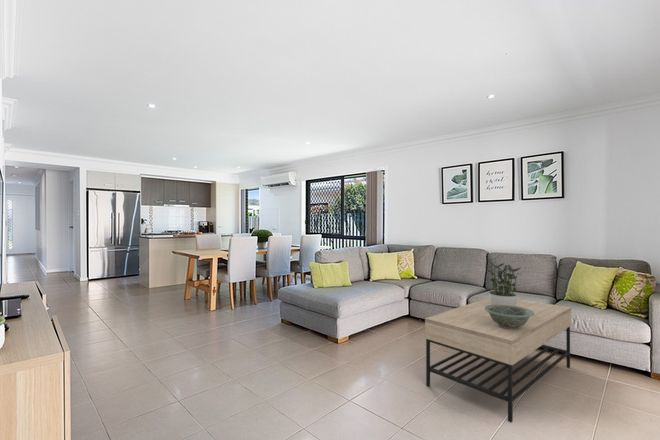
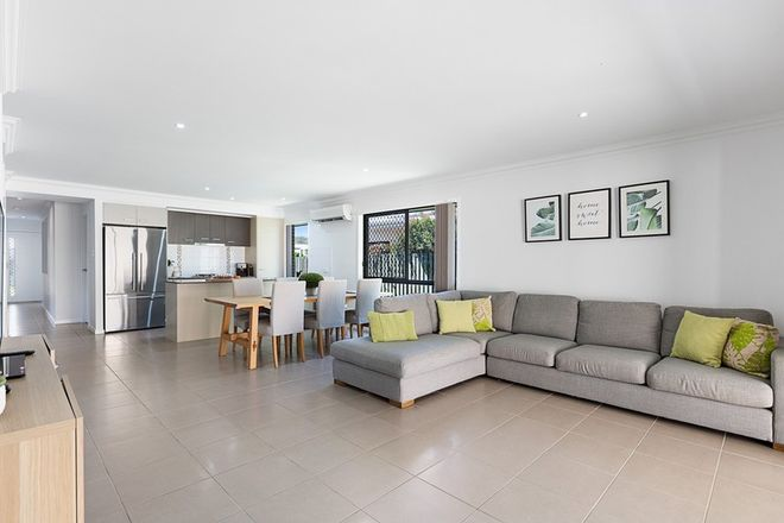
- coffee table (502, 344)
- potted plant (503, 284)
- decorative bowl (508, 318)
